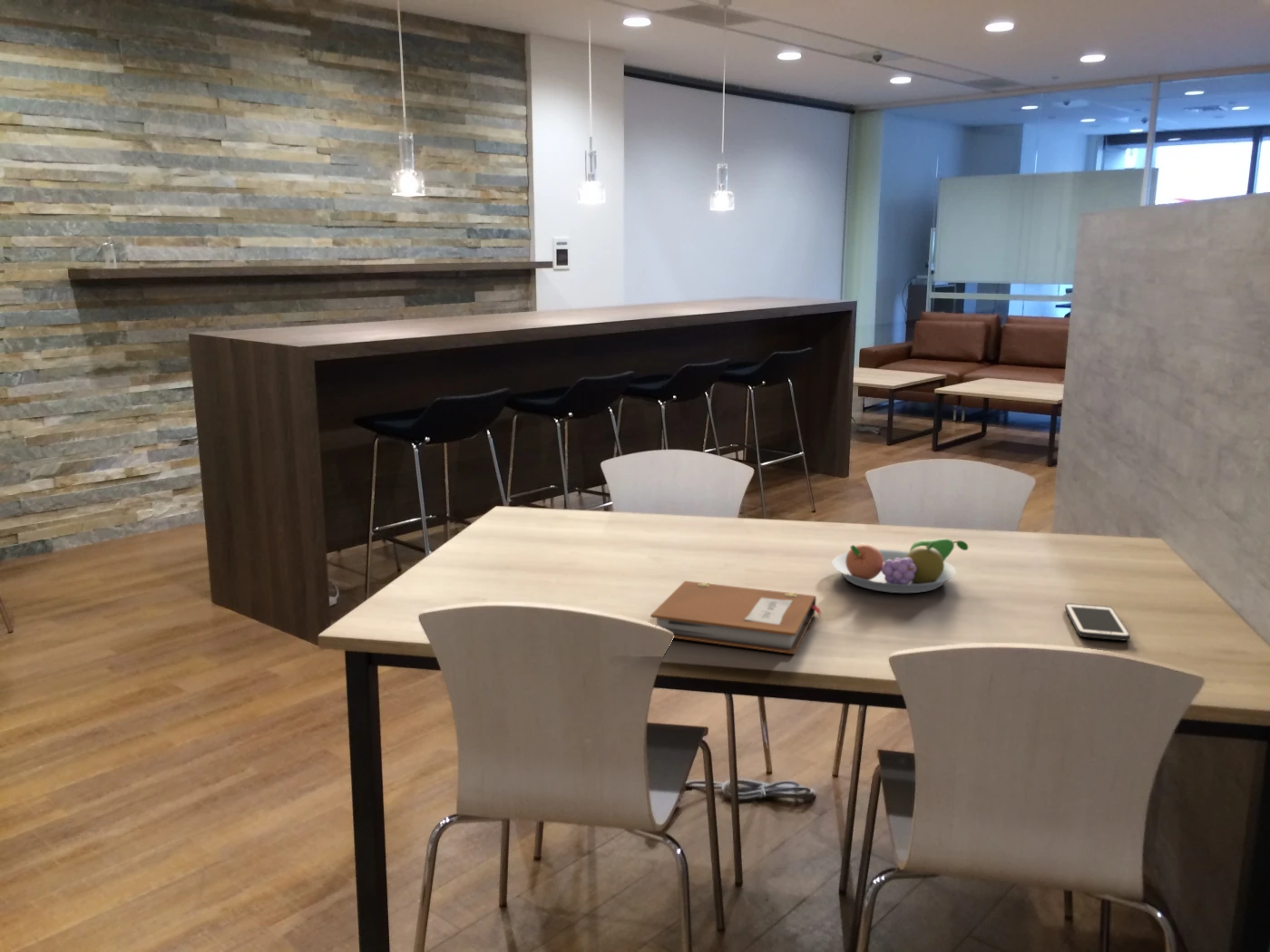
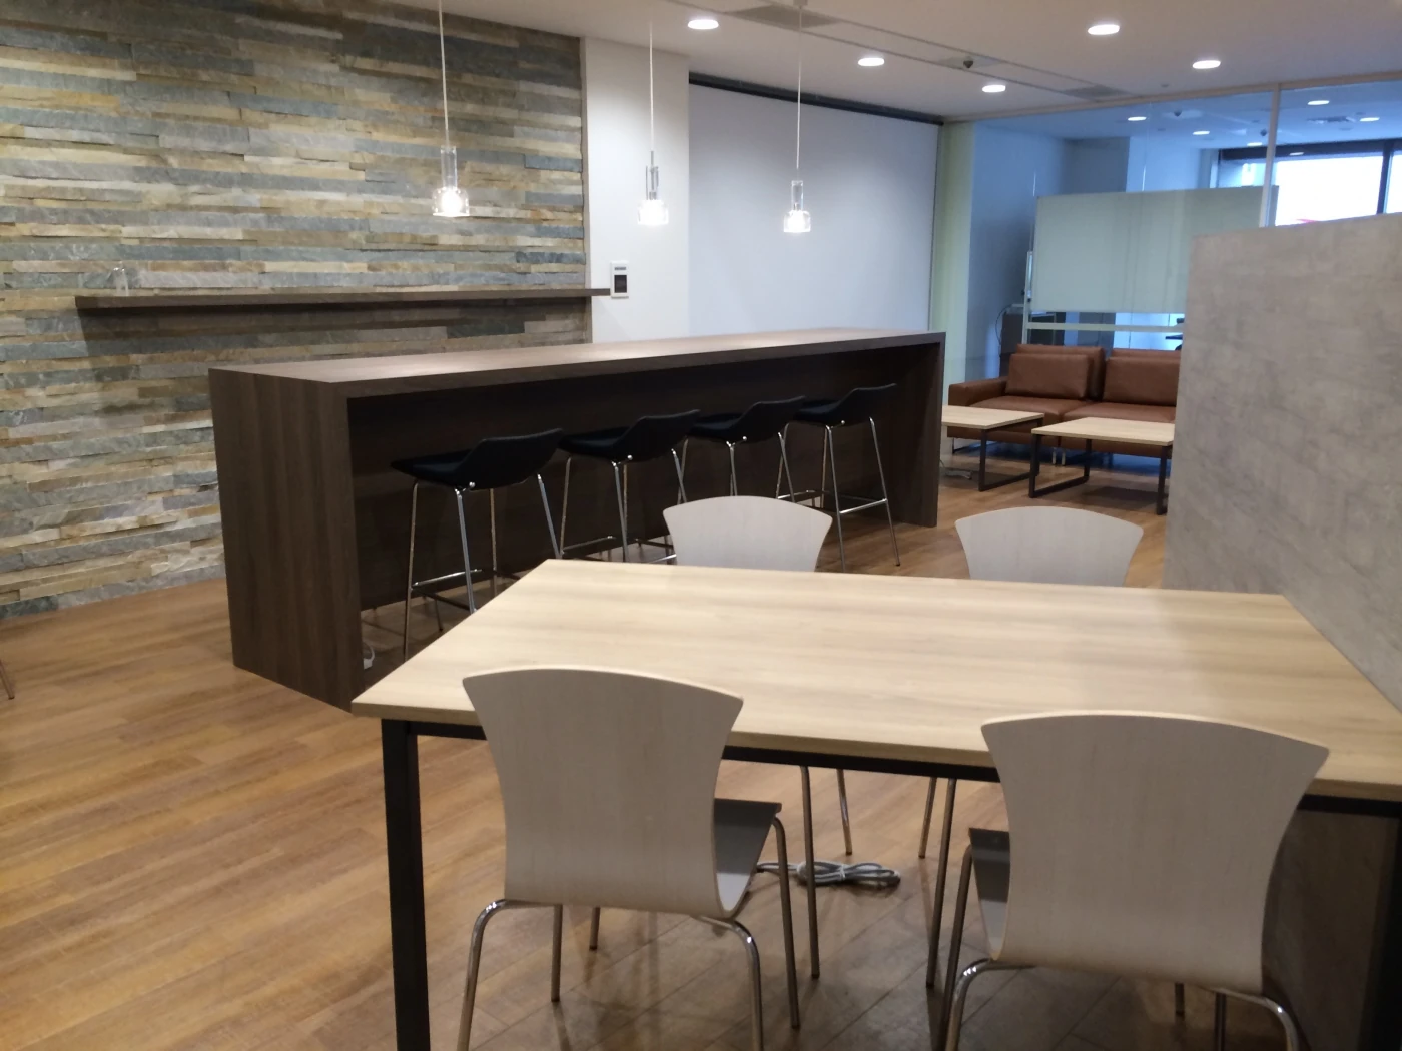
- fruit bowl (899, 555)
- cell phone (1096, 621)
- notebook (739, 614)
